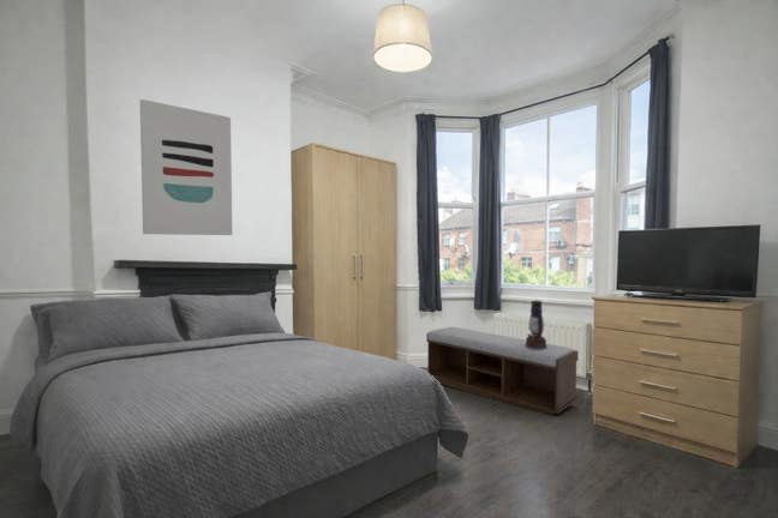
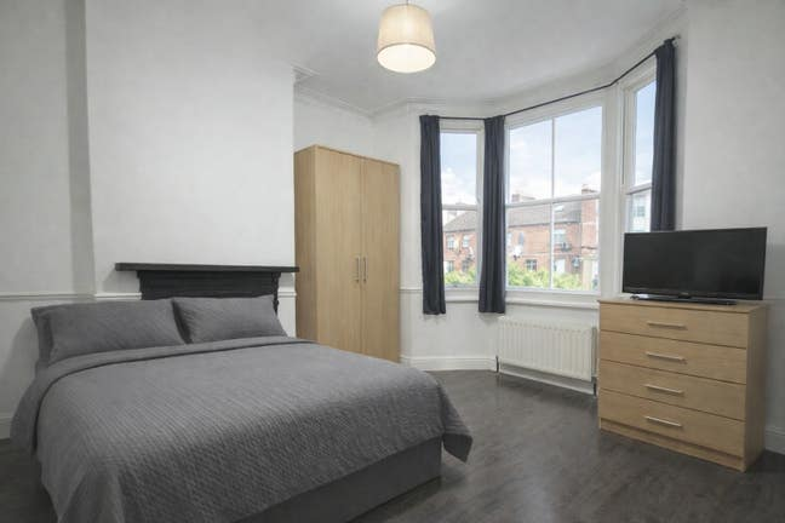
- lantern (535, 323)
- bench (495, 365)
- wall art (188, 171)
